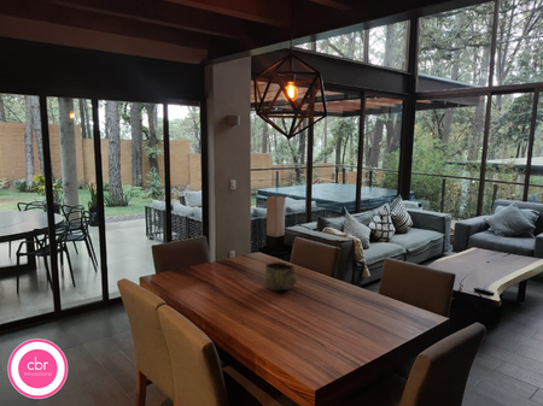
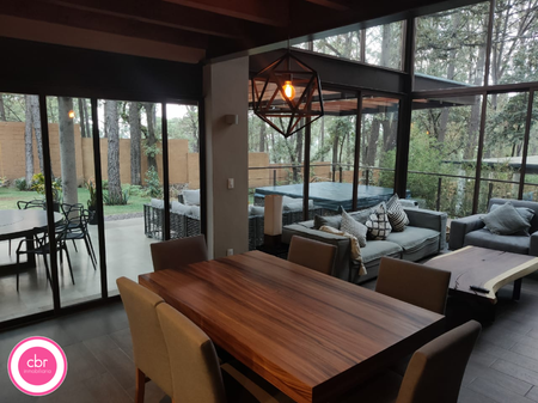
- decorative bowl (279, 276)
